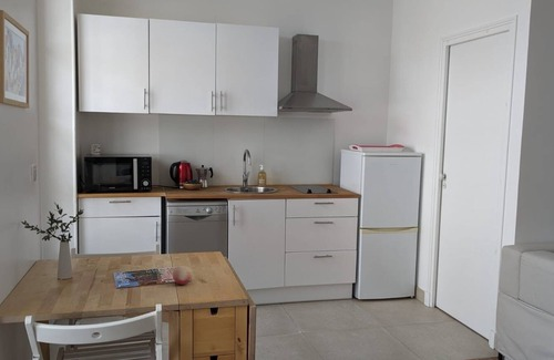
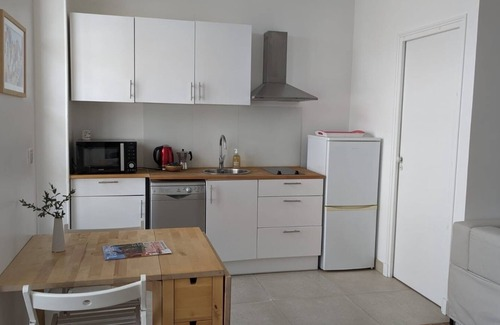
- fruit (182, 274)
